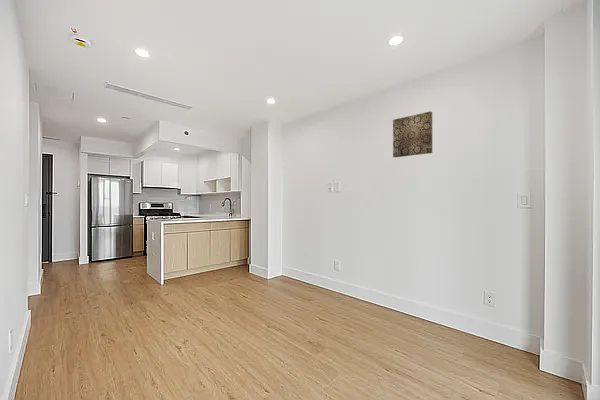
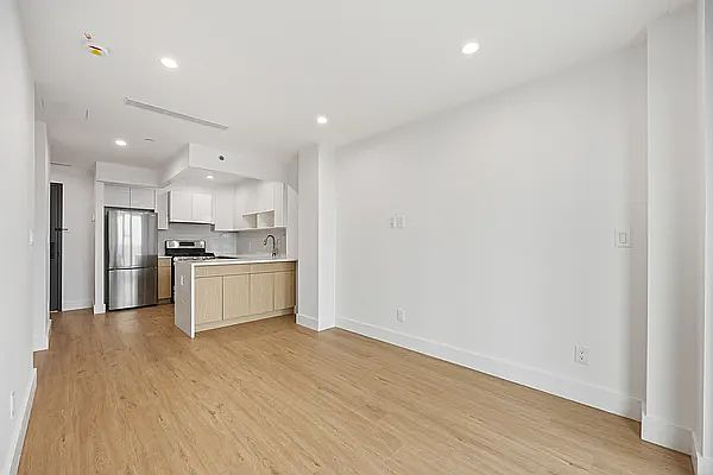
- wall art (411, 135)
